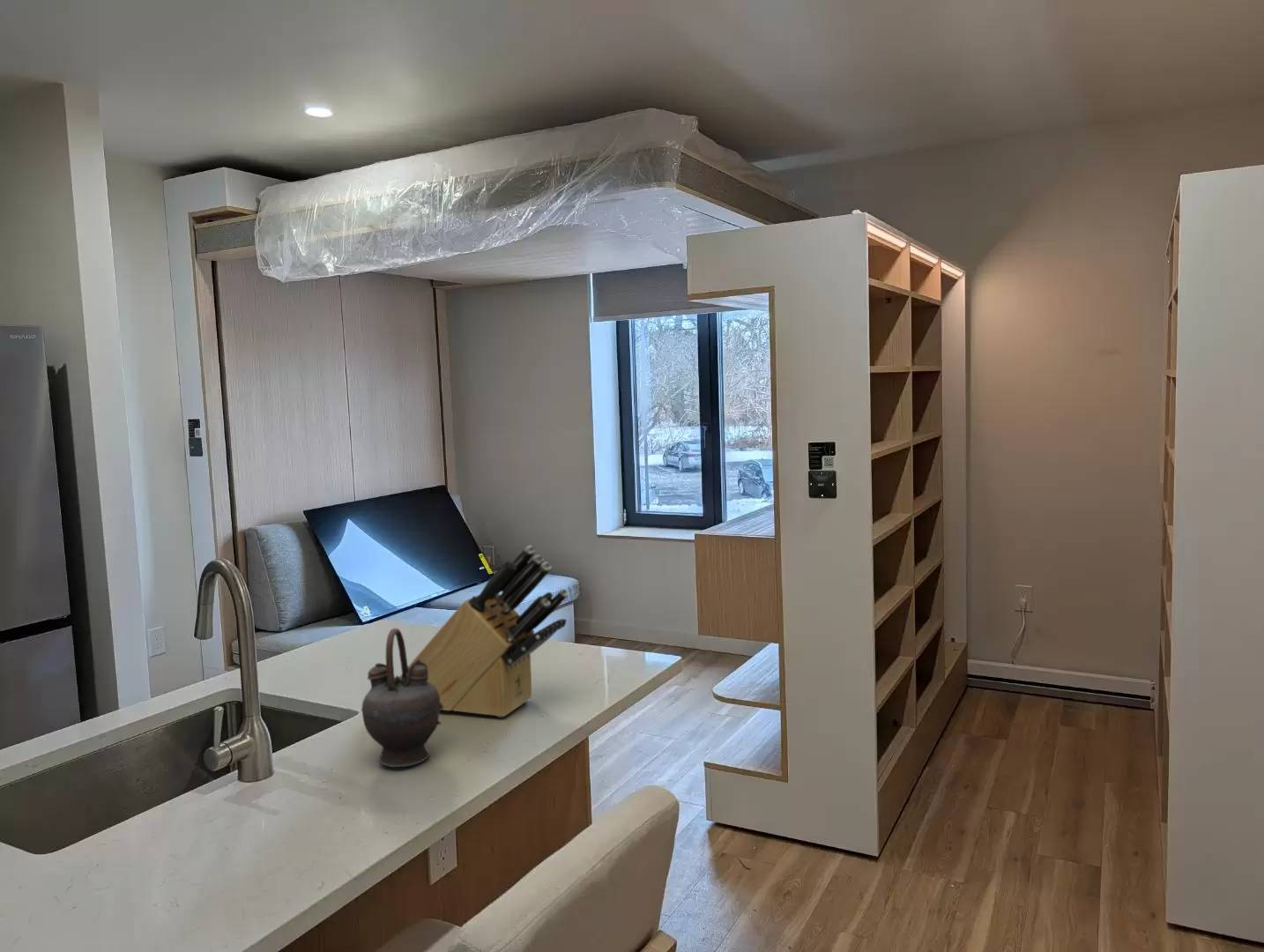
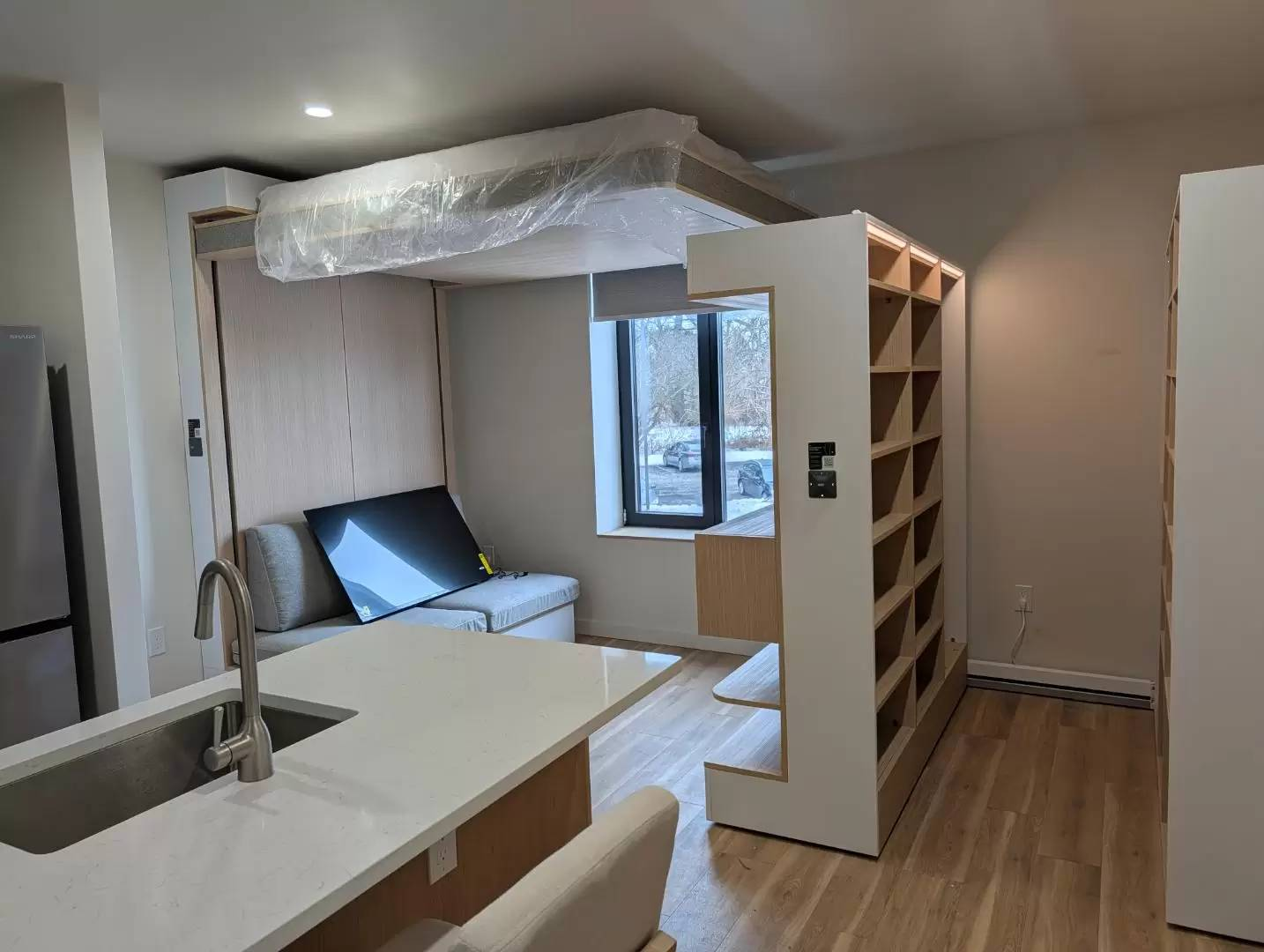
- teapot (404, 692)
- knife block (476, 626)
